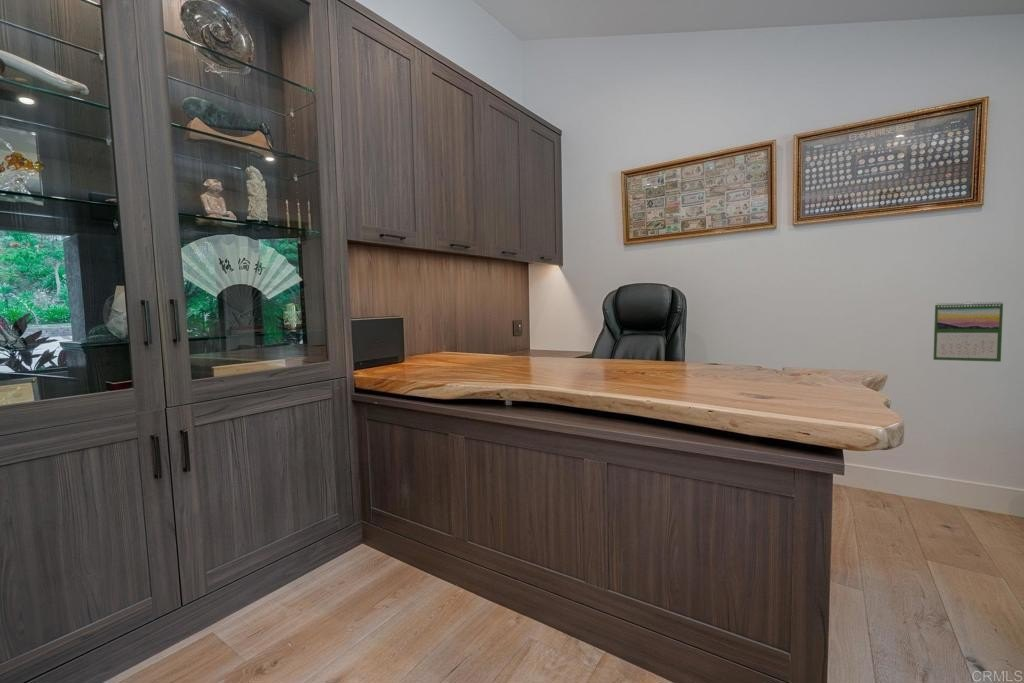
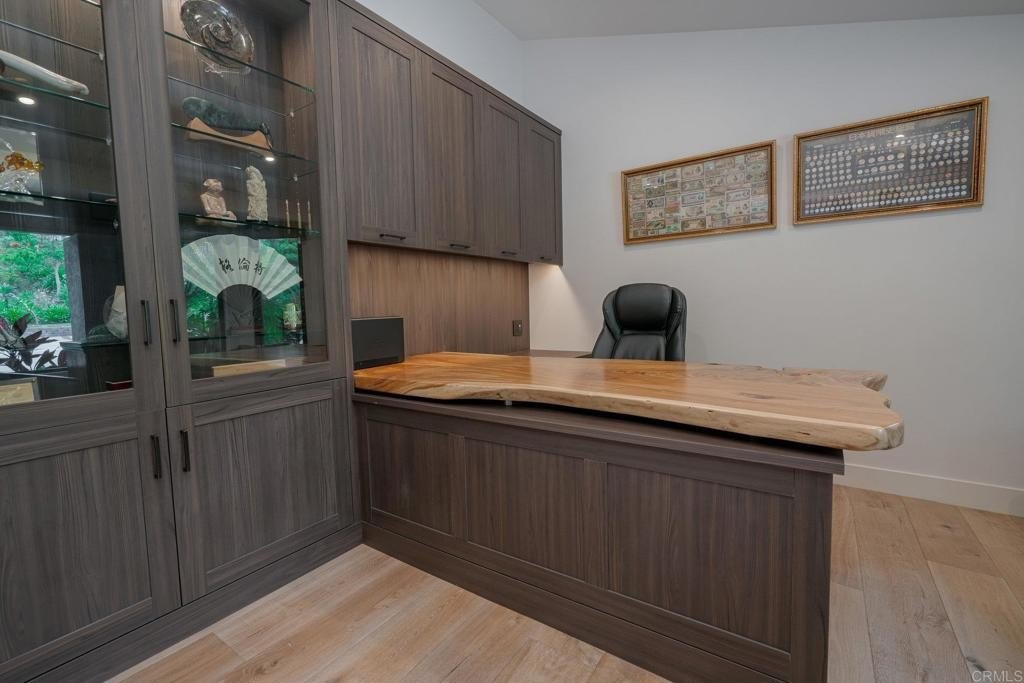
- calendar (967, 331)
